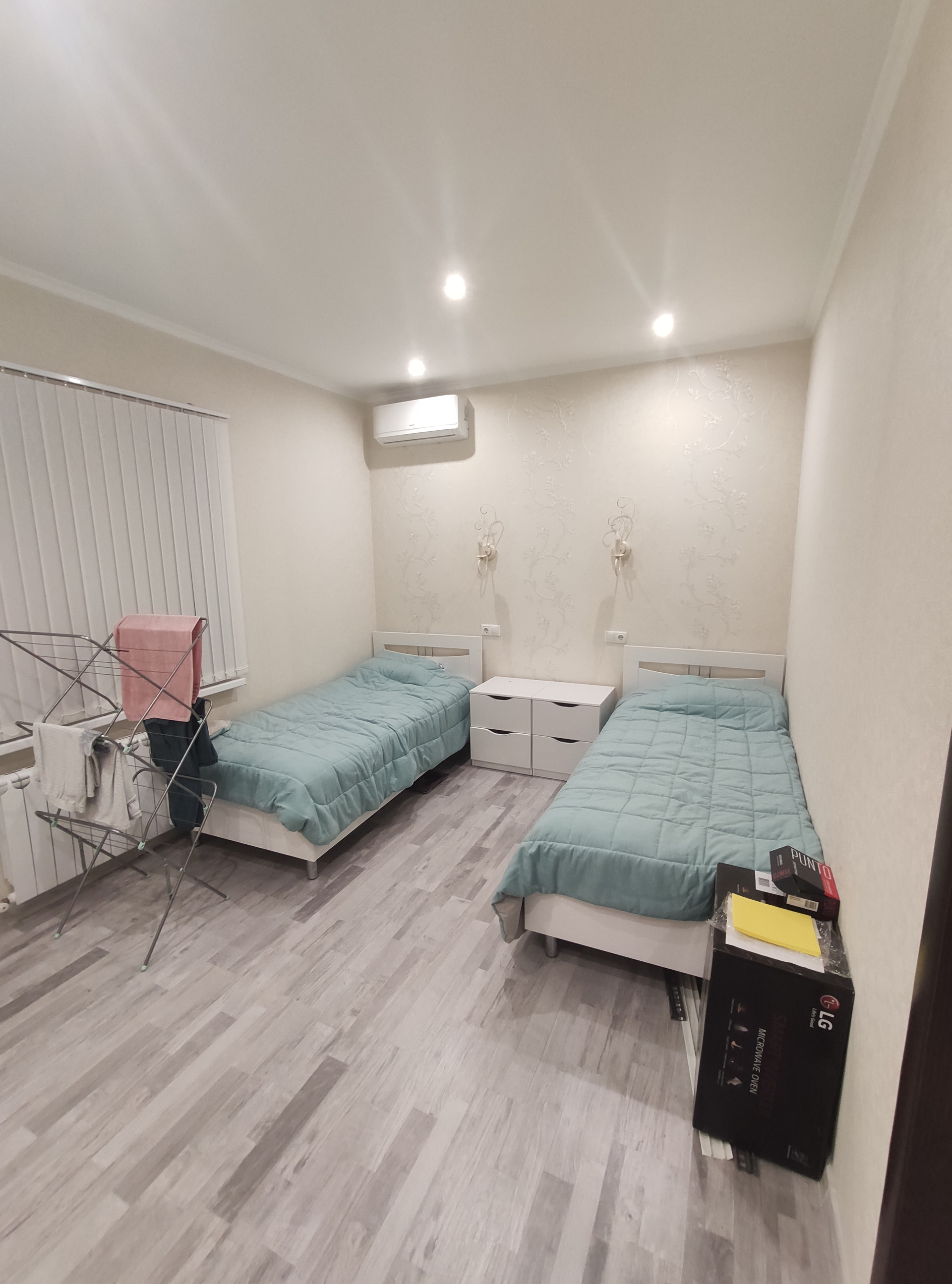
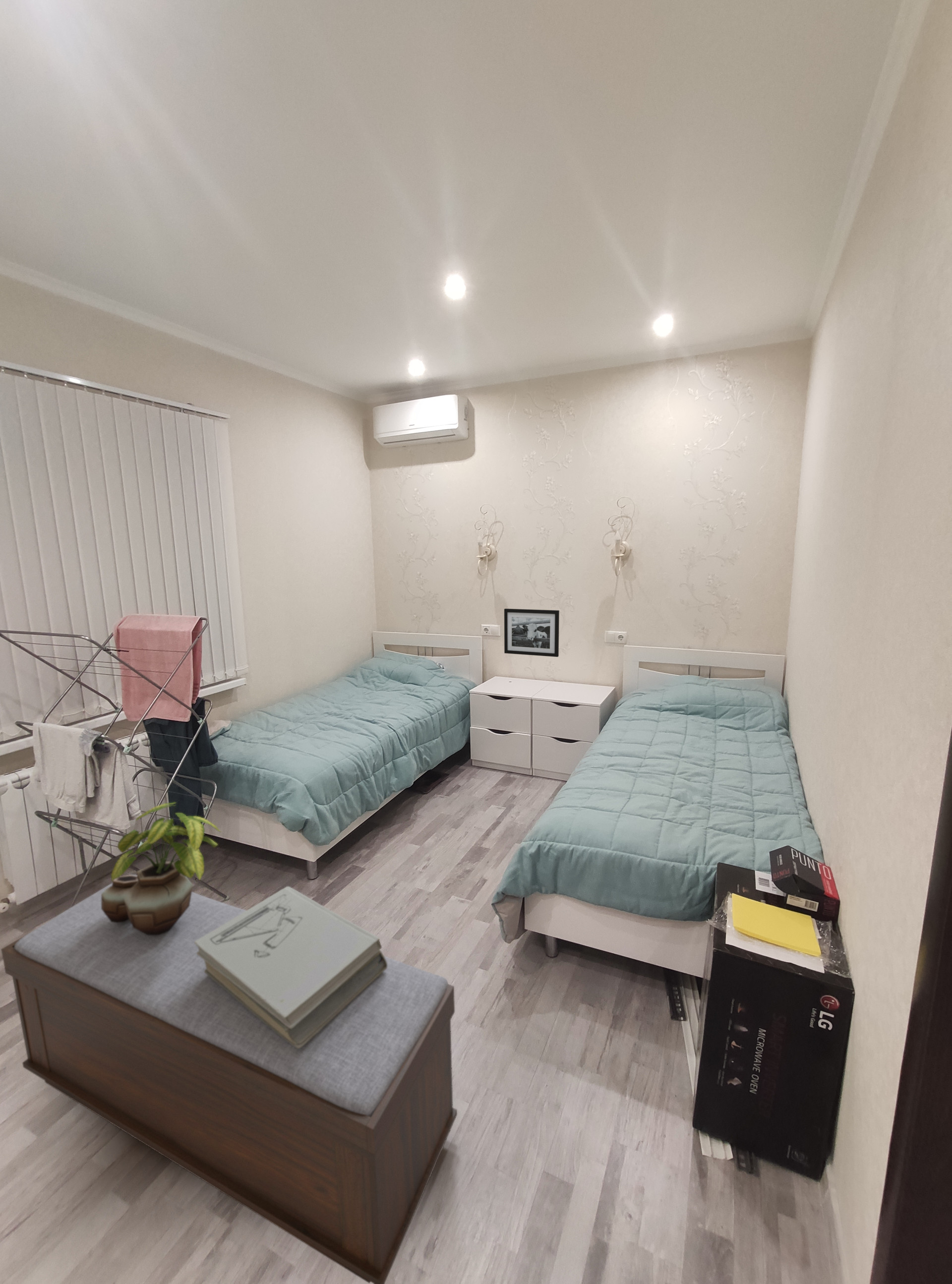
+ picture frame (531, 632)
+ books (292, 954)
+ bench (225, 1030)
+ potted plant (163, 864)
